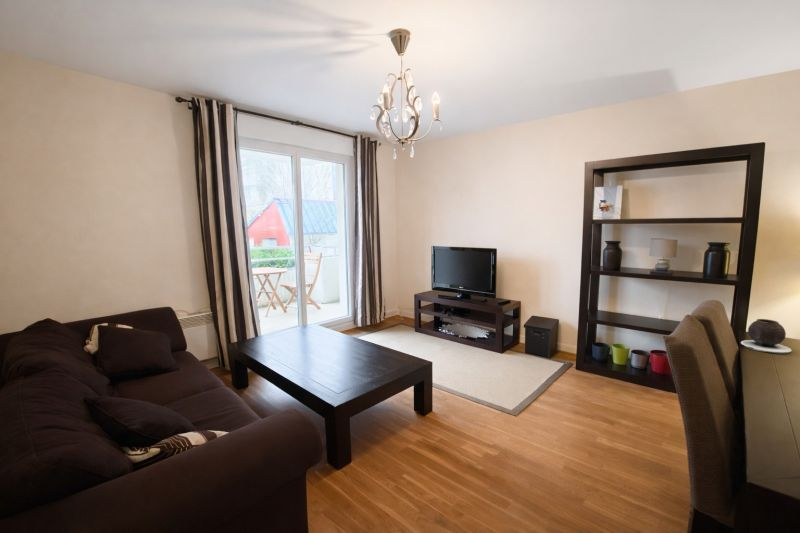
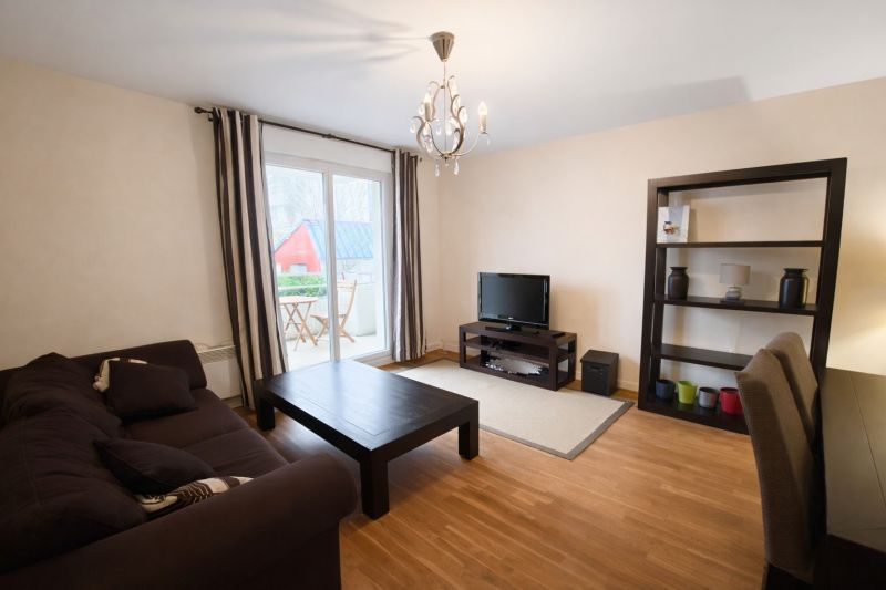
- vase (766, 334)
